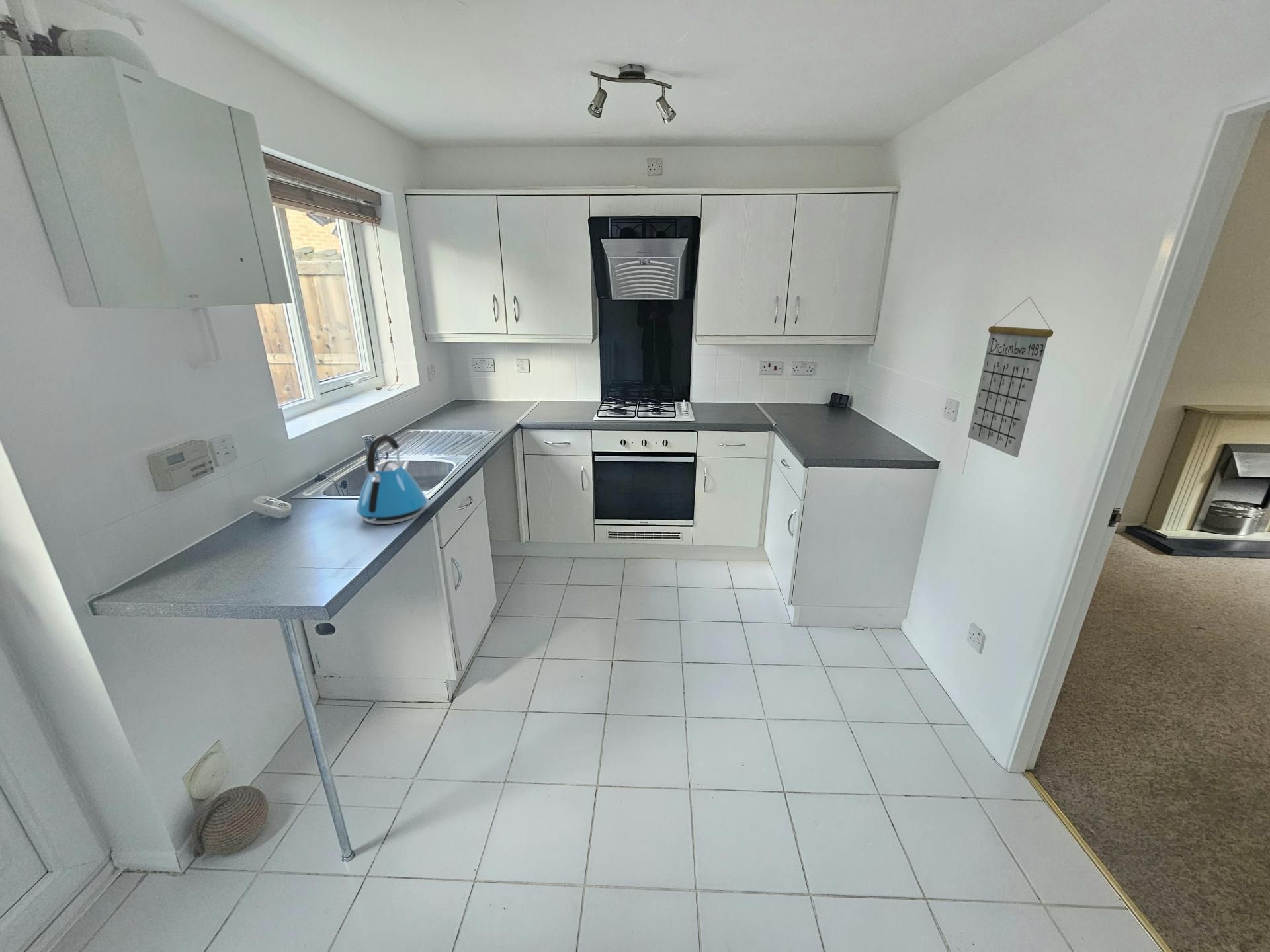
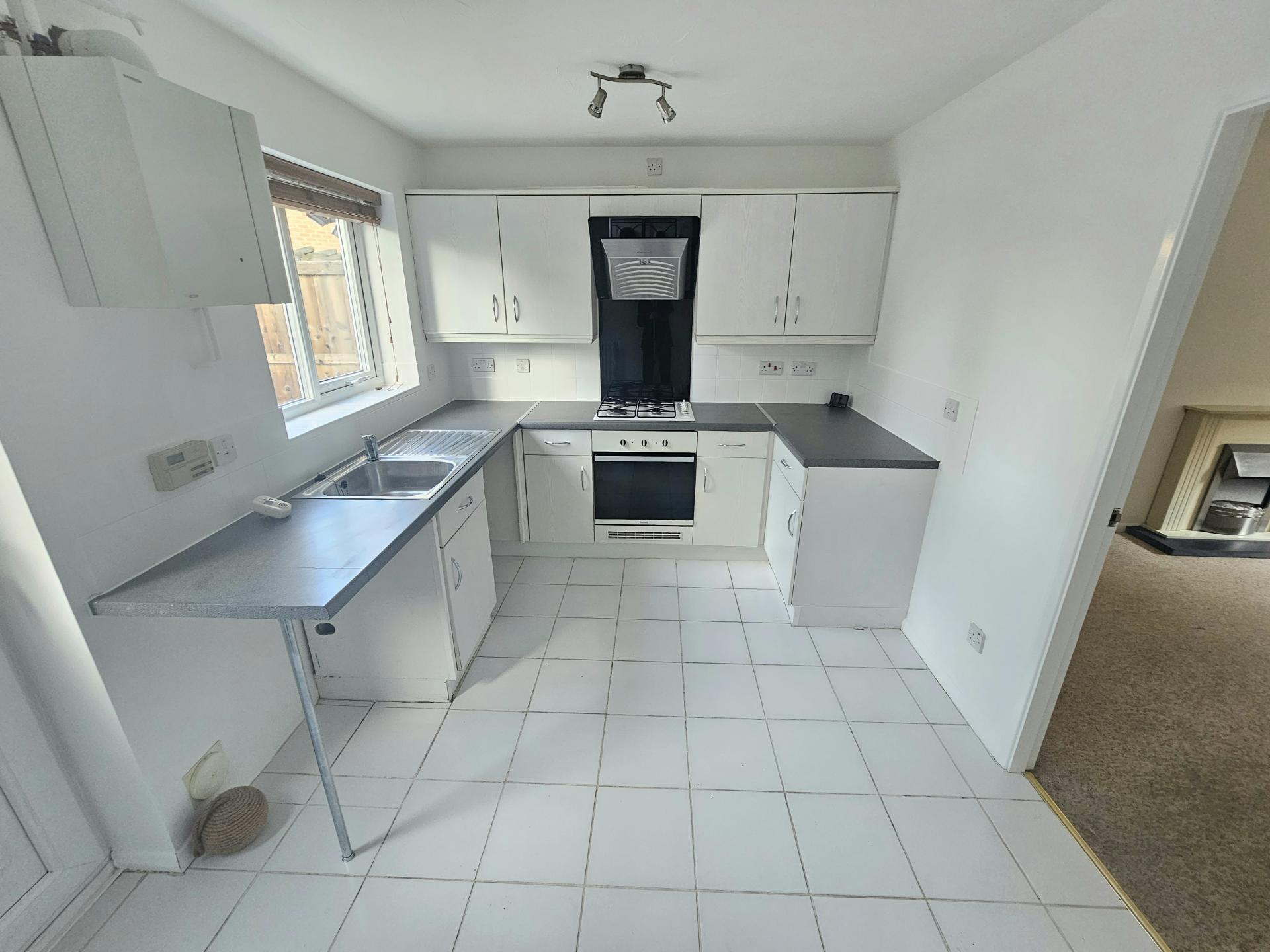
- kettle (386, 475)
- calendar (1008, 375)
